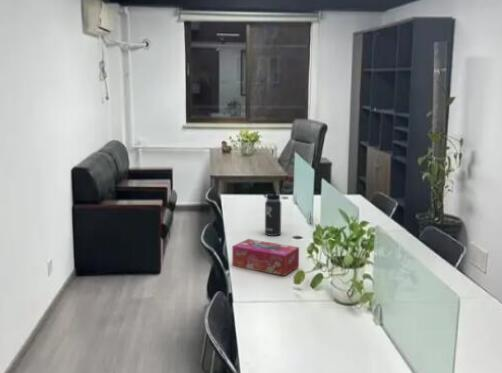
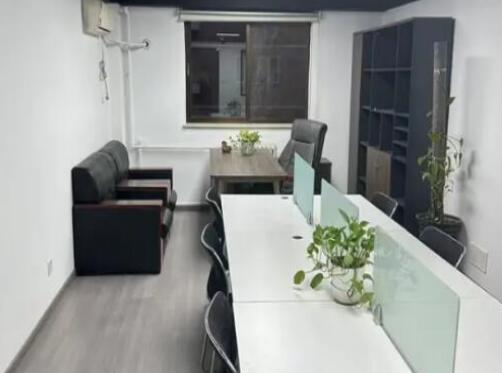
- thermos bottle (271, 210)
- tissue box (265, 256)
